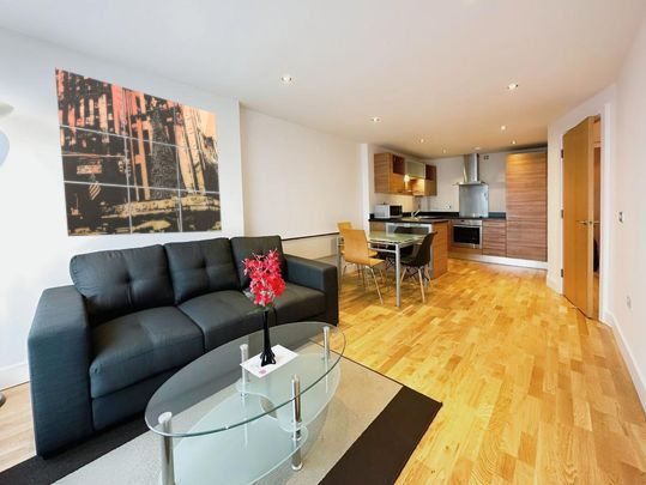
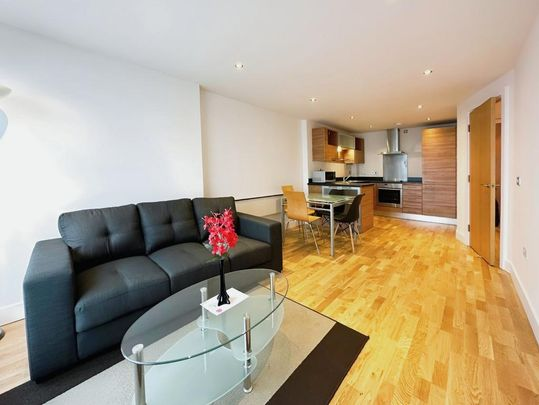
- wall art (153, 164)
